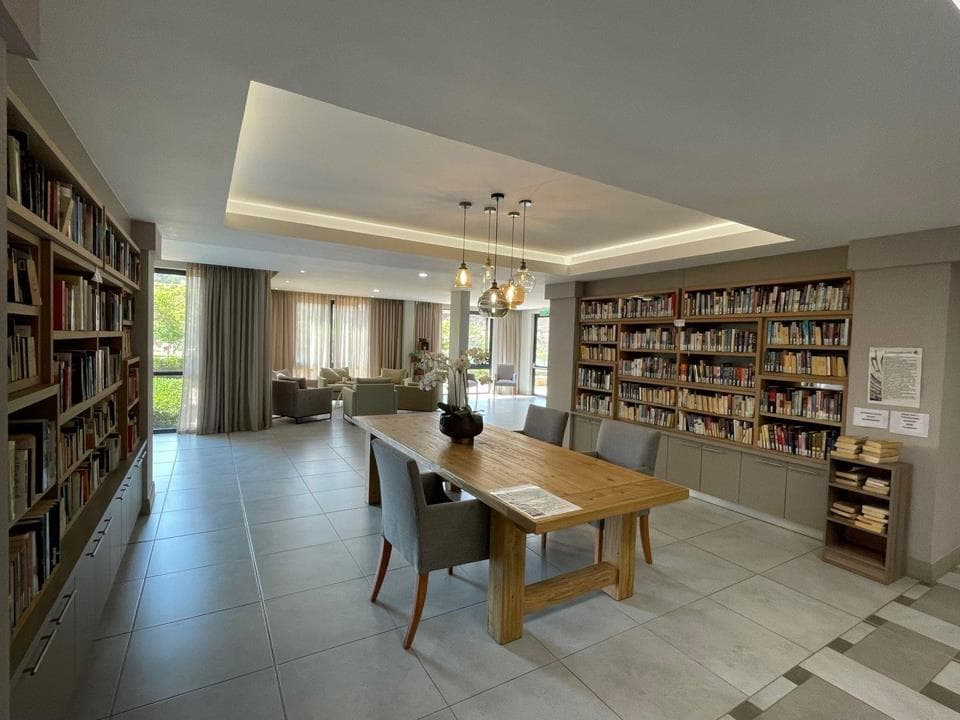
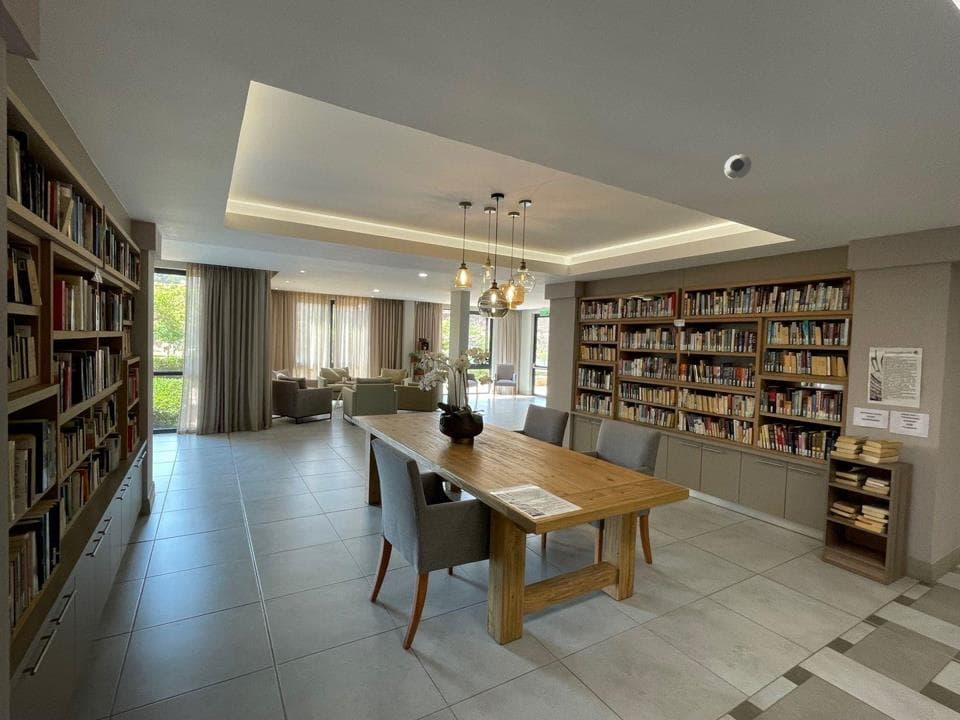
+ smoke detector (737, 166)
